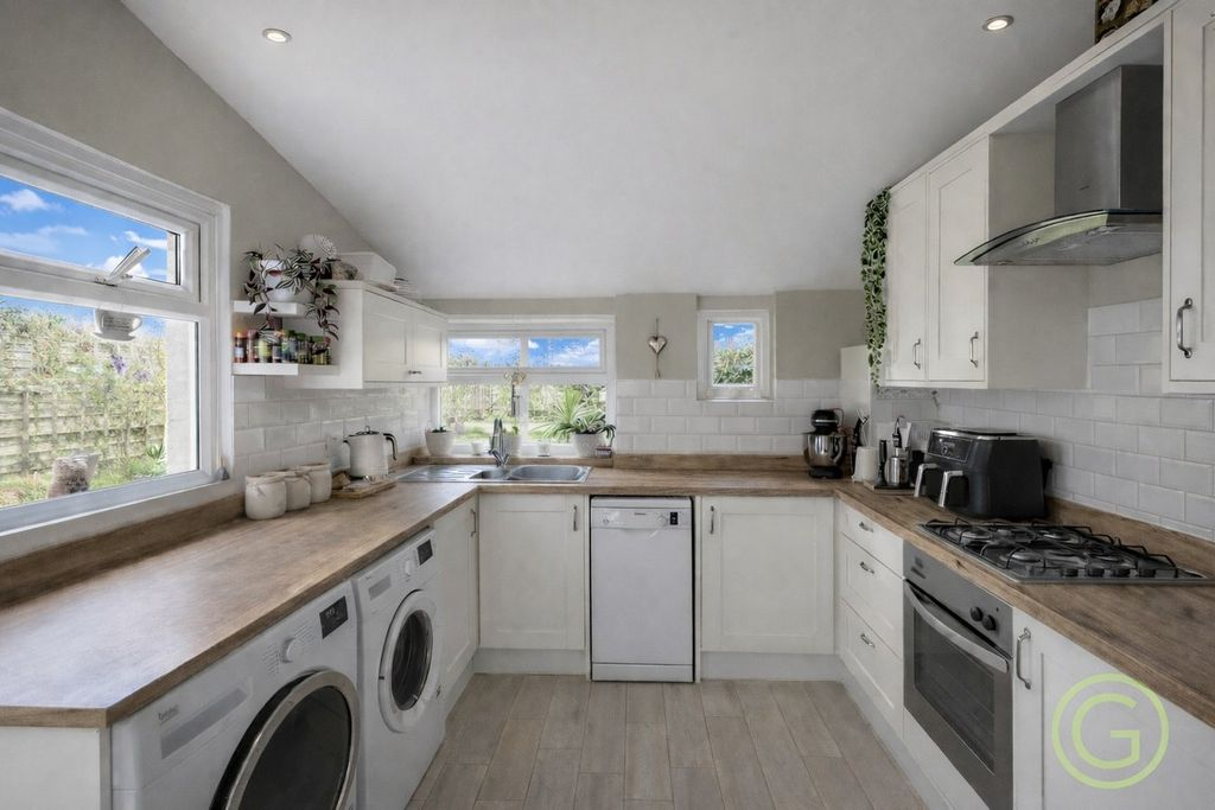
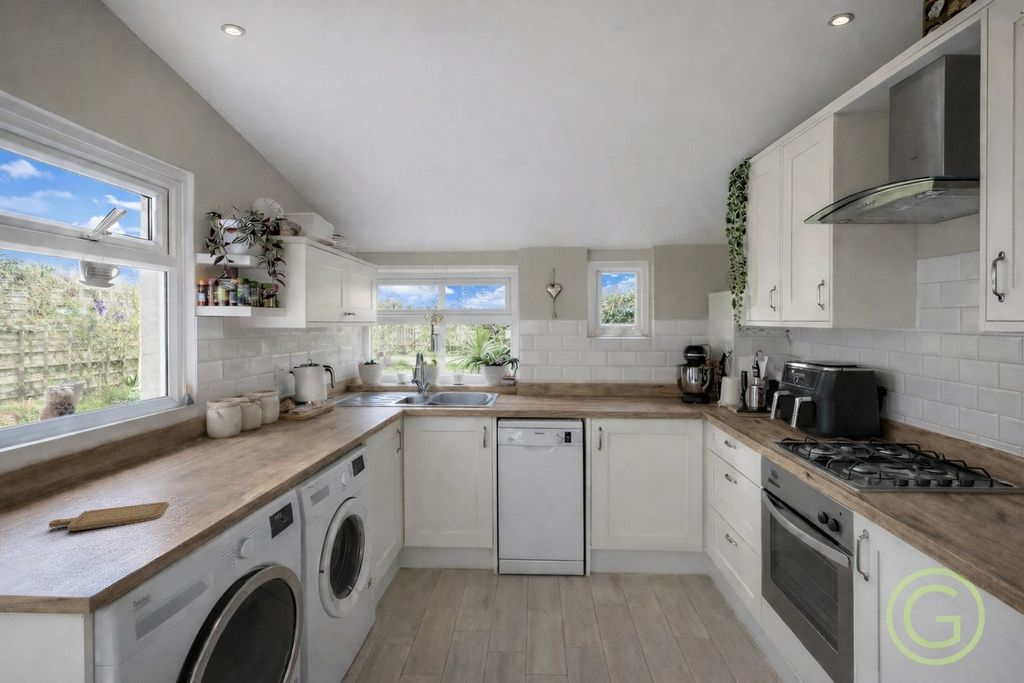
+ chopping board (109, 516)
